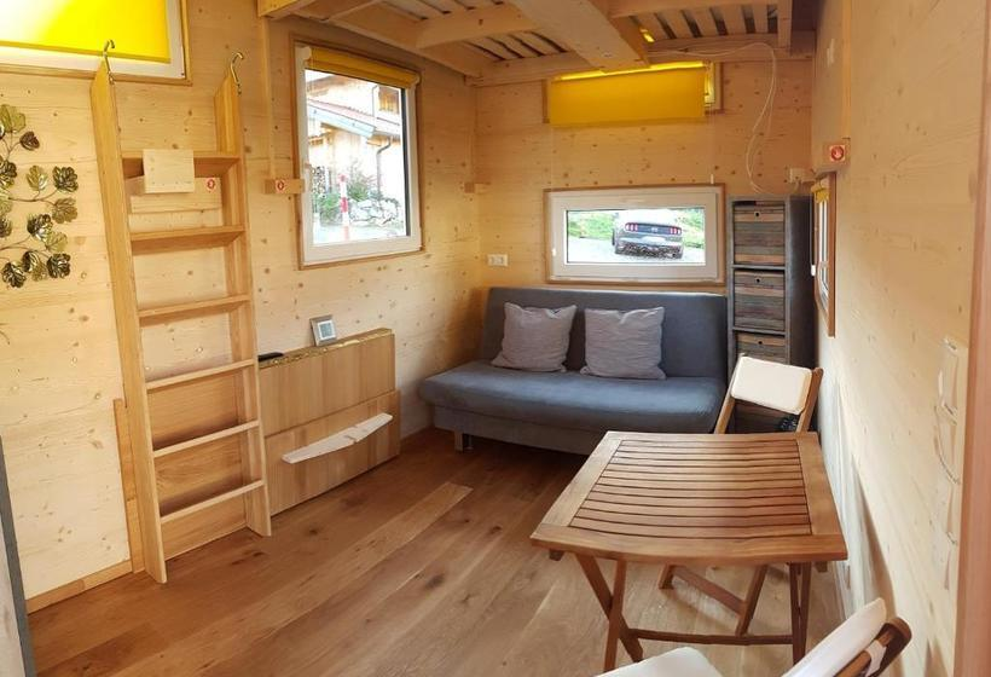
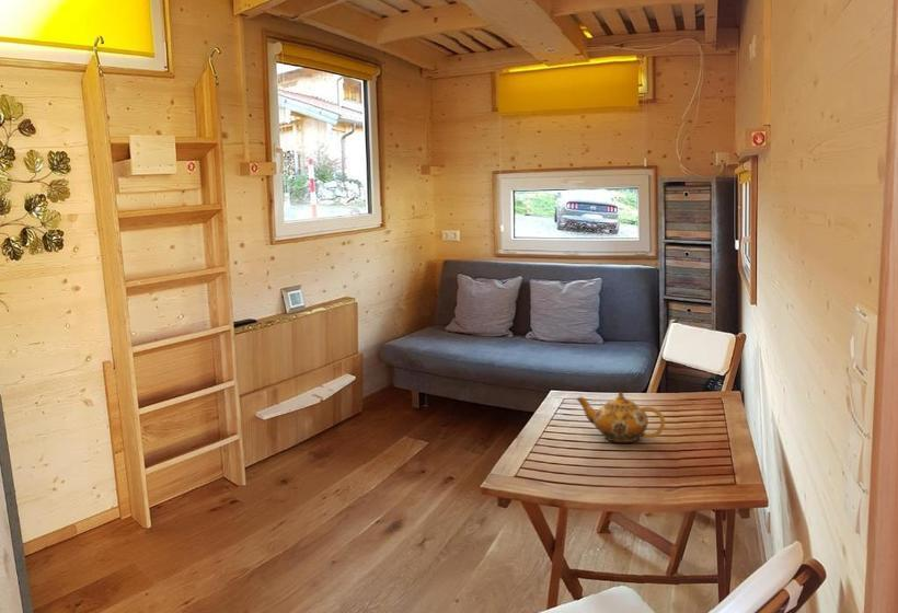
+ teapot (620, 414)
